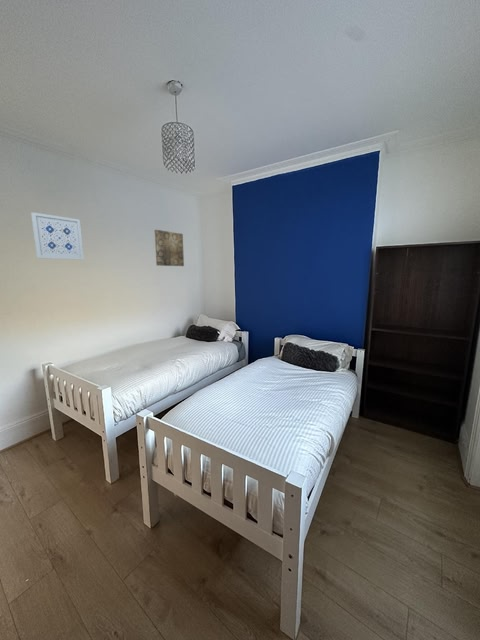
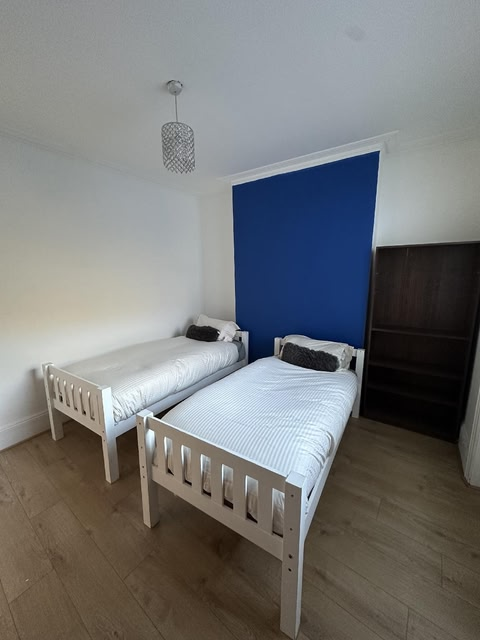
- wall art (59, 237)
- wall art (170, 249)
